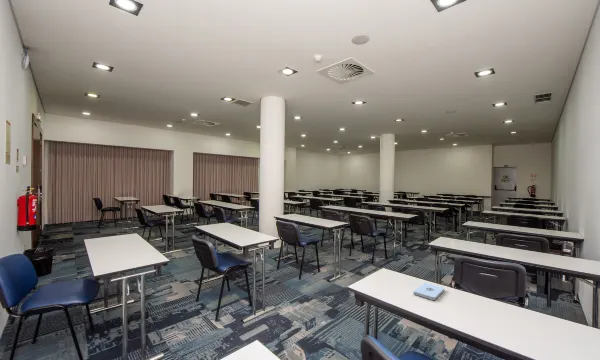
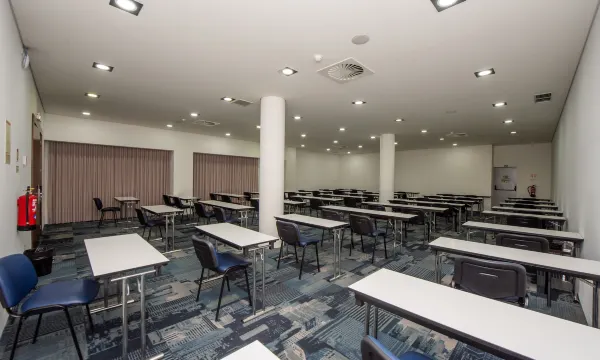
- notepad (429, 290)
